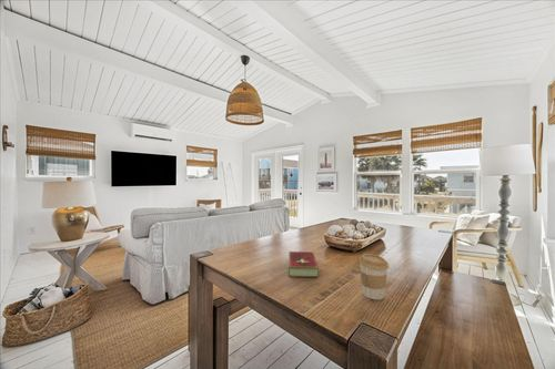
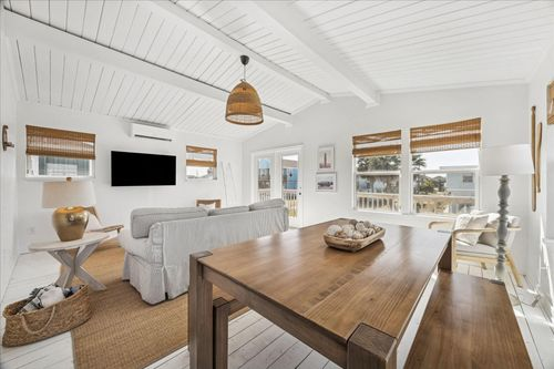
- coffee cup (373, 275)
- hardcover book (302, 263)
